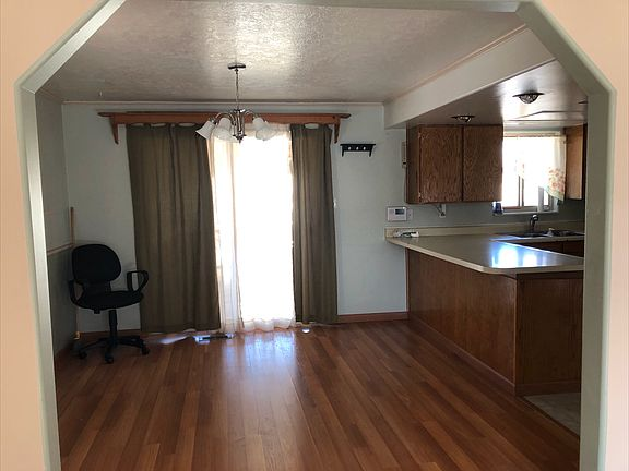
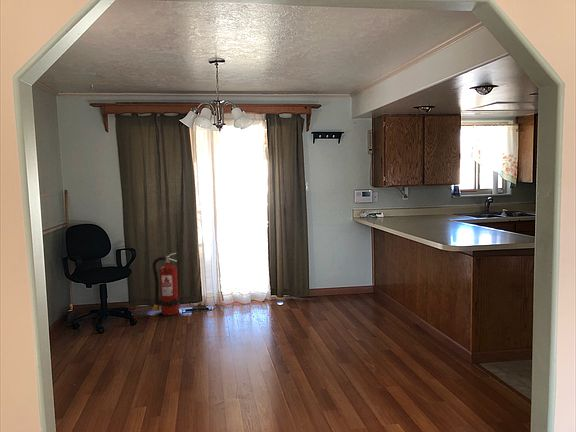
+ fire extinguisher (165, 283)
